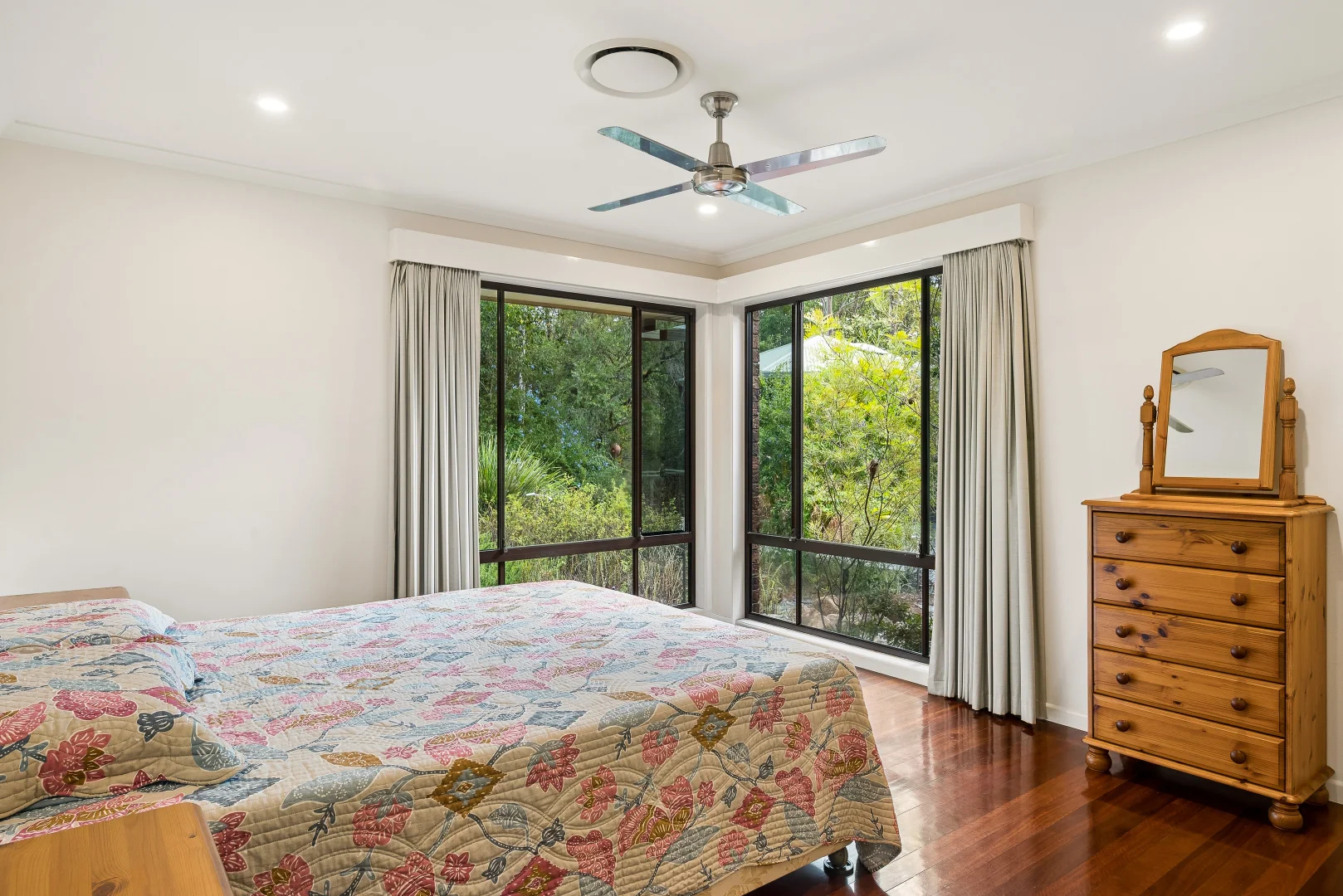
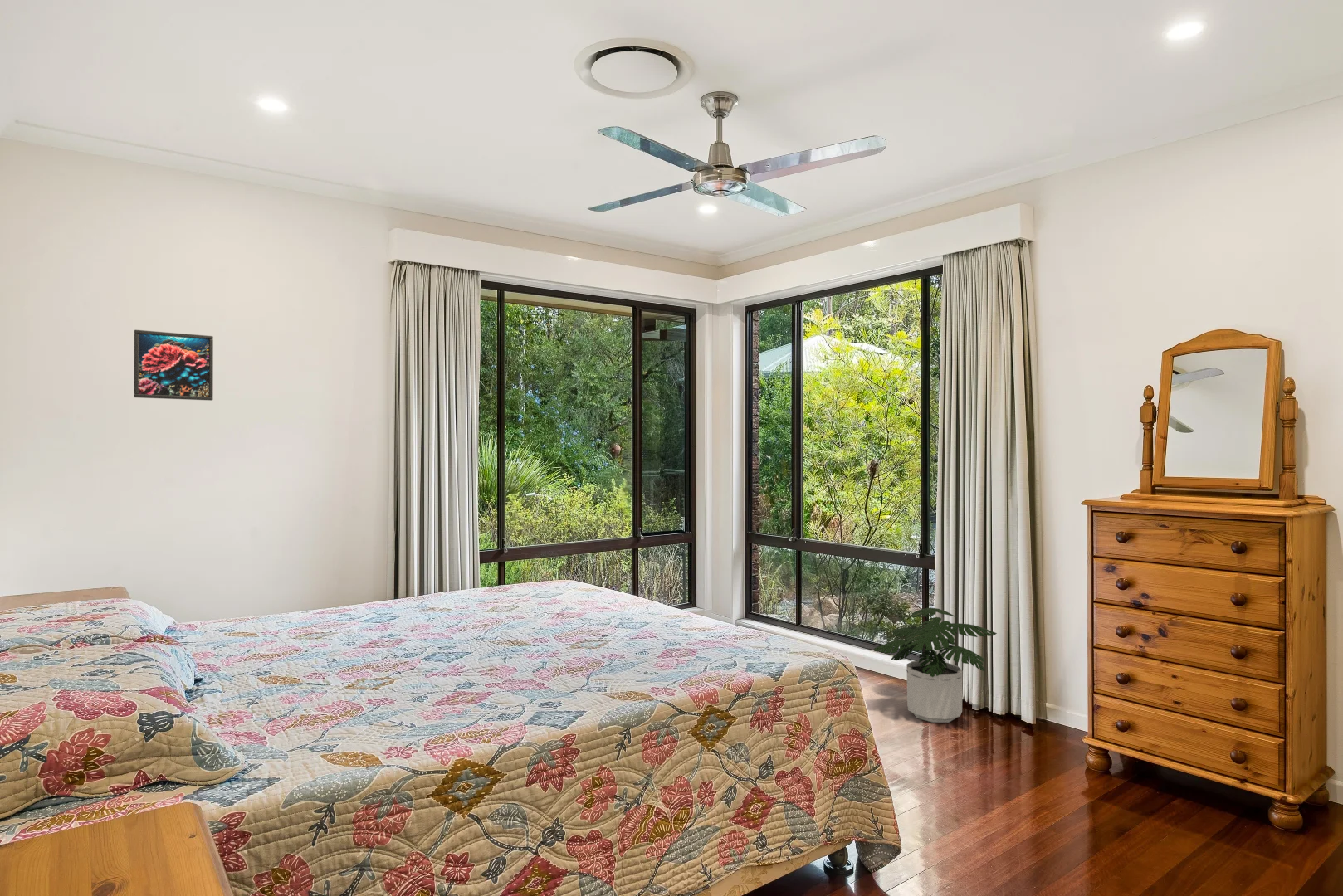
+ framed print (174, 366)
+ potted plant (935, 665)
